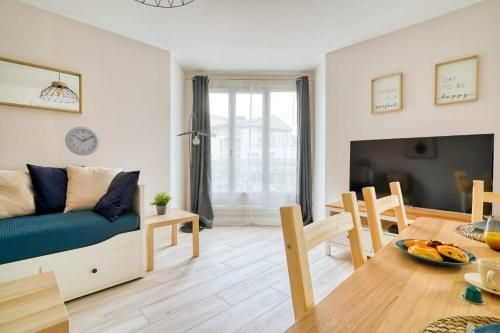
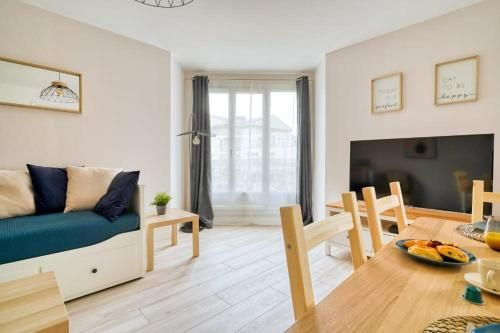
- wall clock (83, 141)
